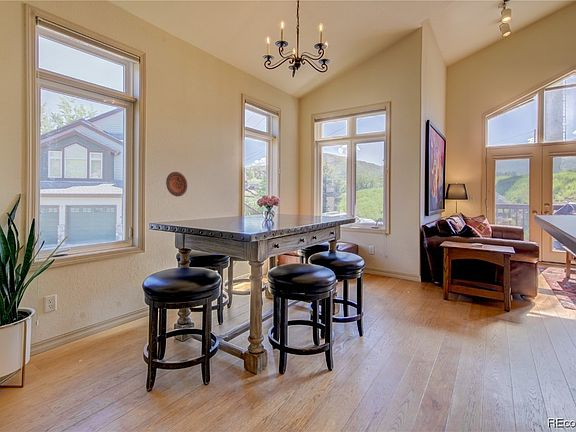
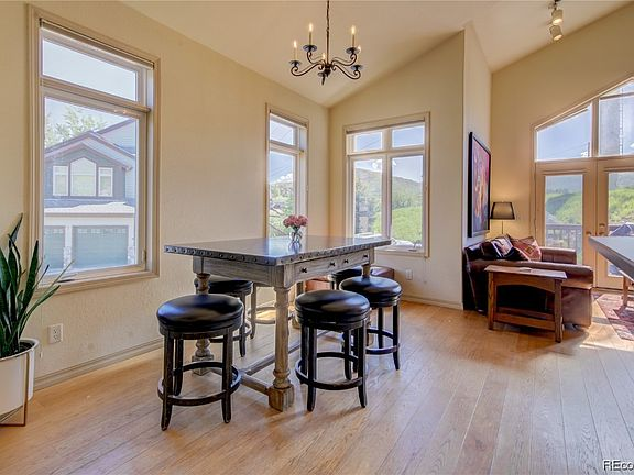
- decorative plate (176, 184)
